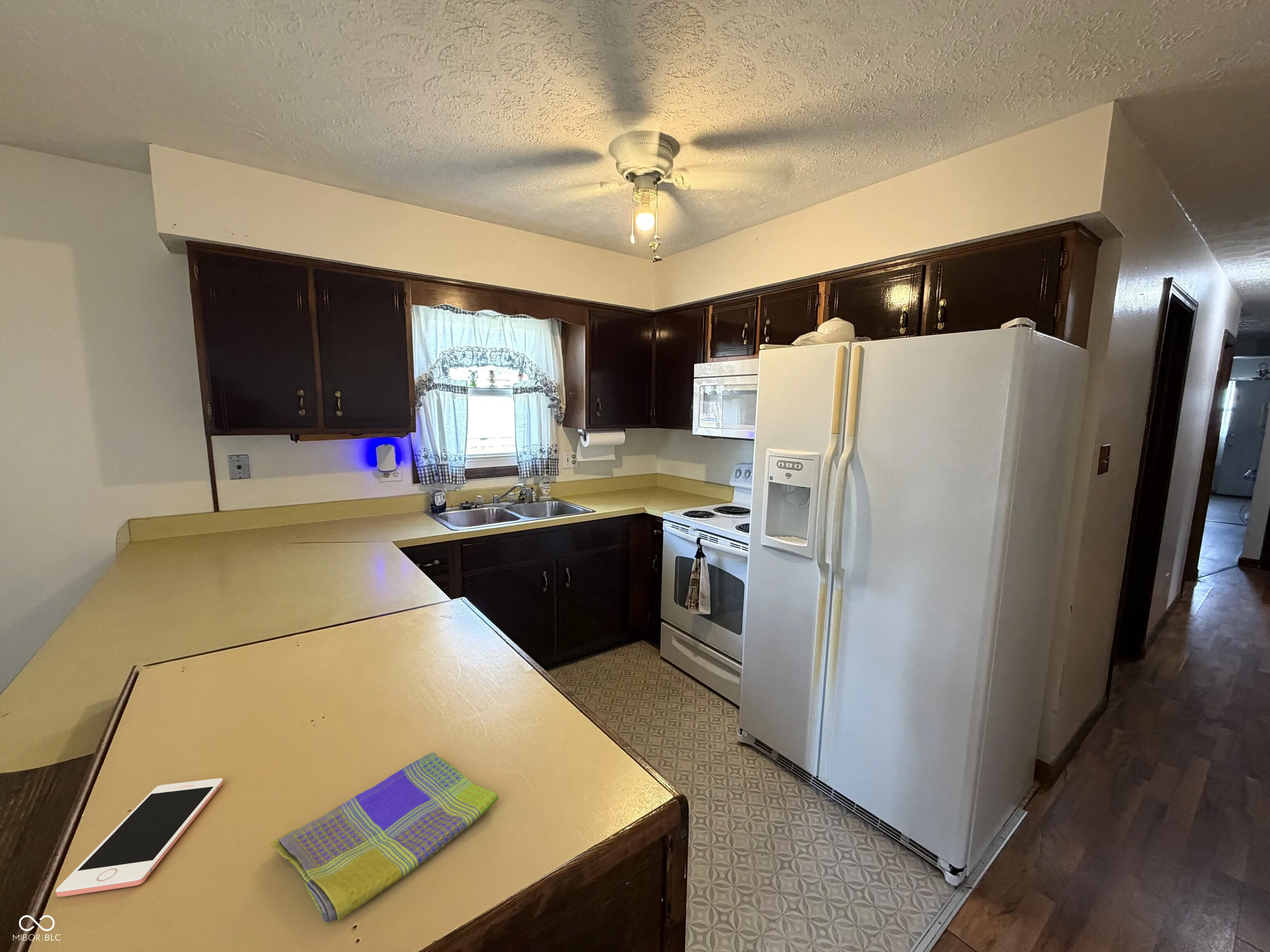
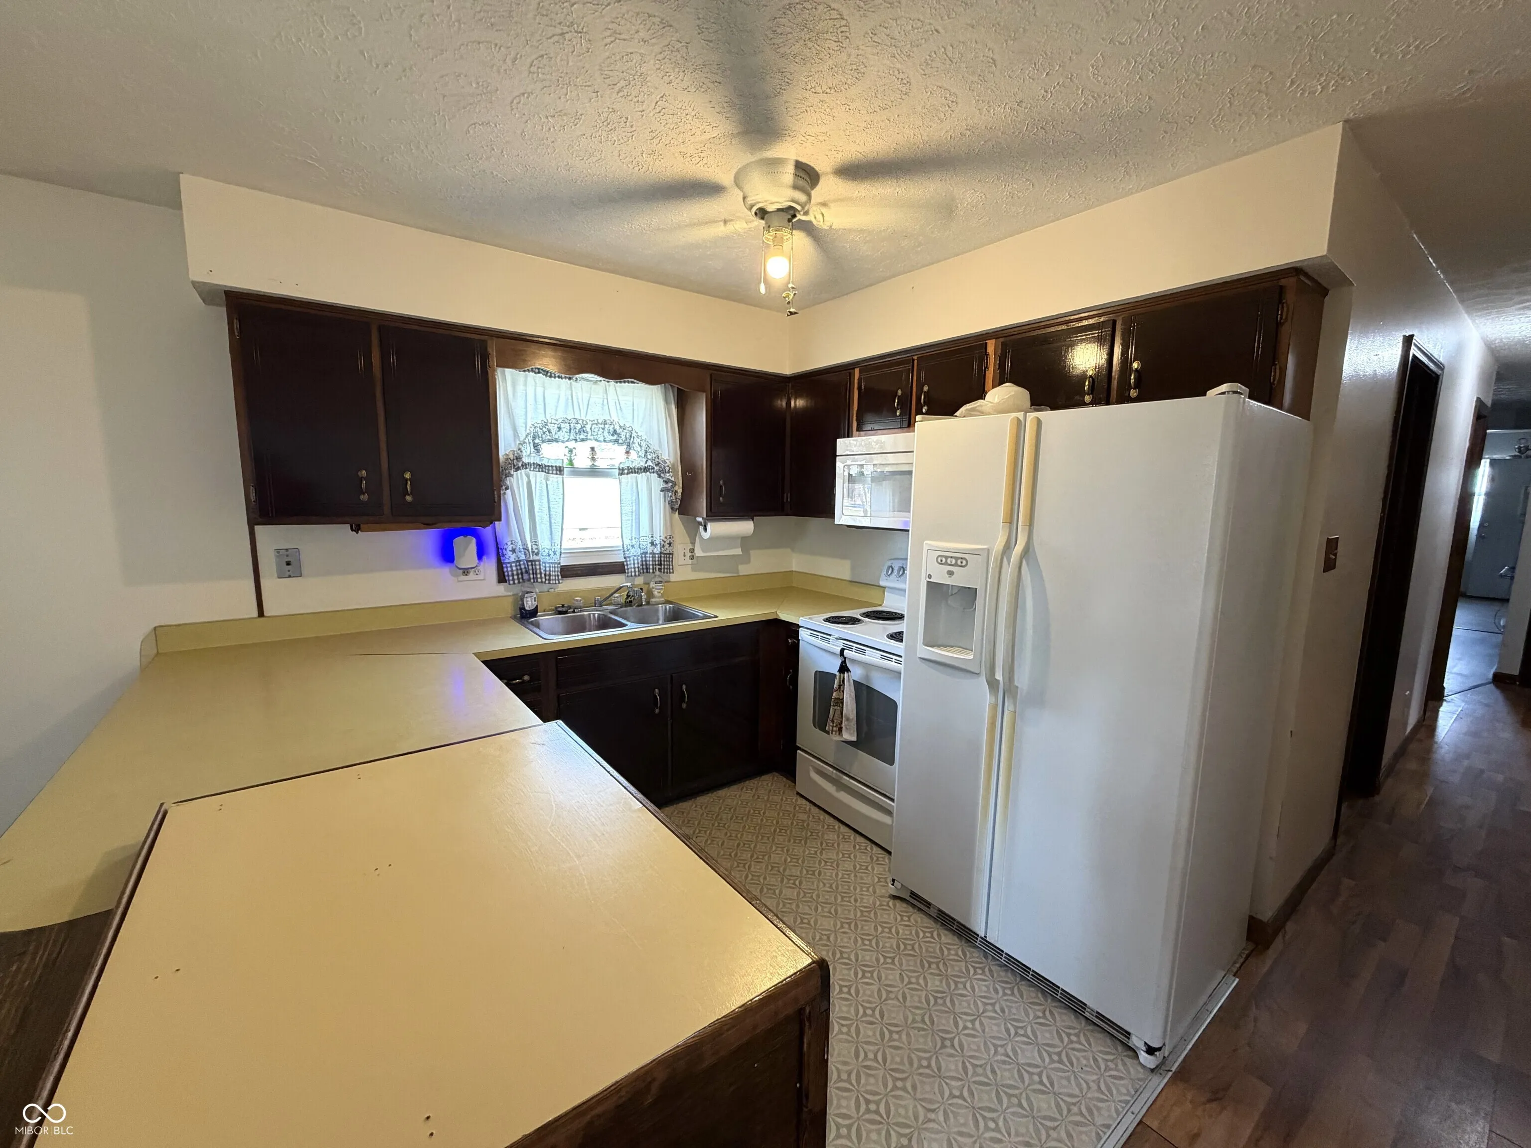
- dish towel (392, 821)
- cell phone (150, 830)
